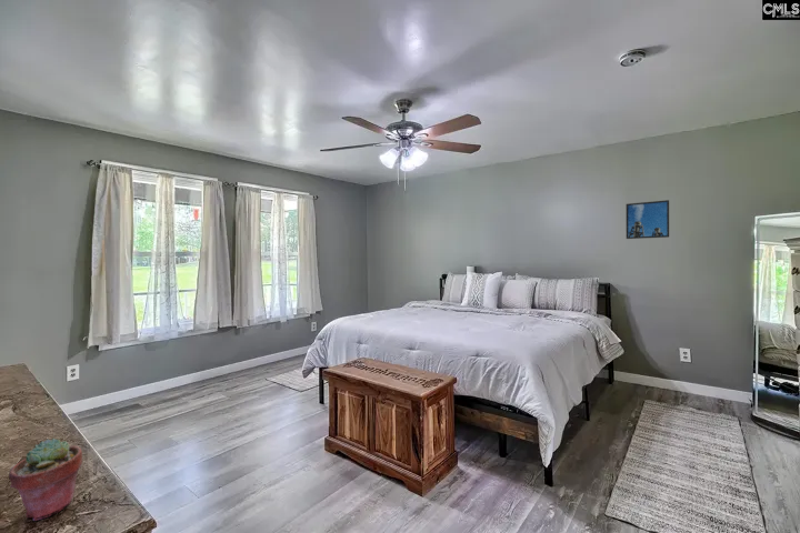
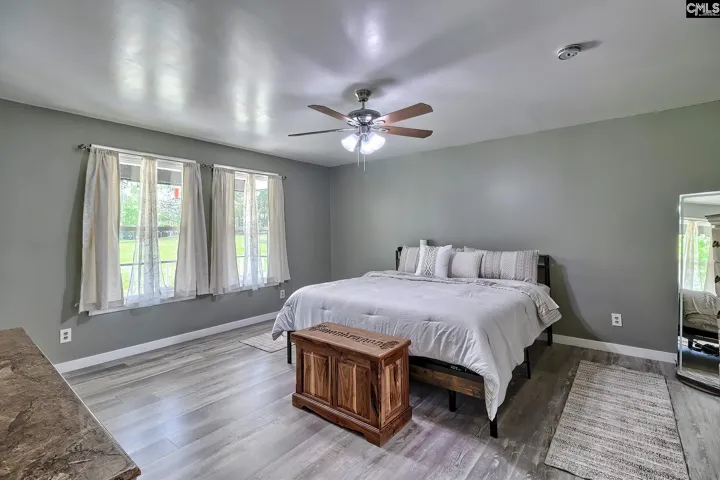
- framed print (647, 220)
- potted succulent (48, 473)
